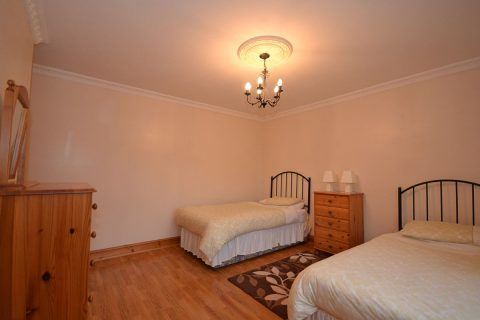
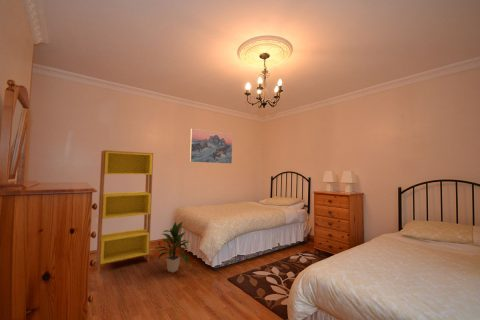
+ indoor plant (174, 246)
+ bookcase (125, 207)
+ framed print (212, 147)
